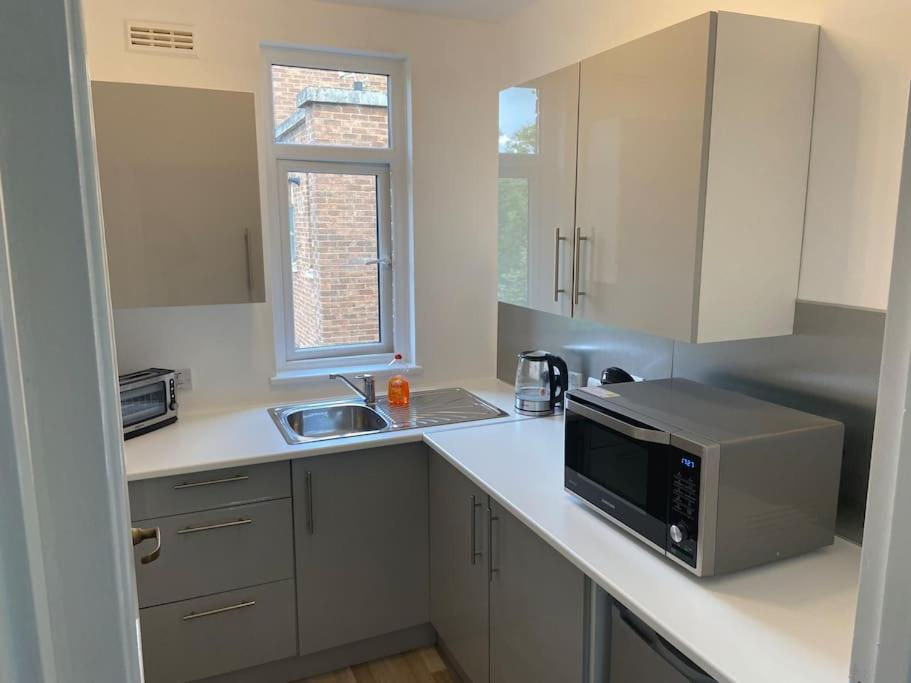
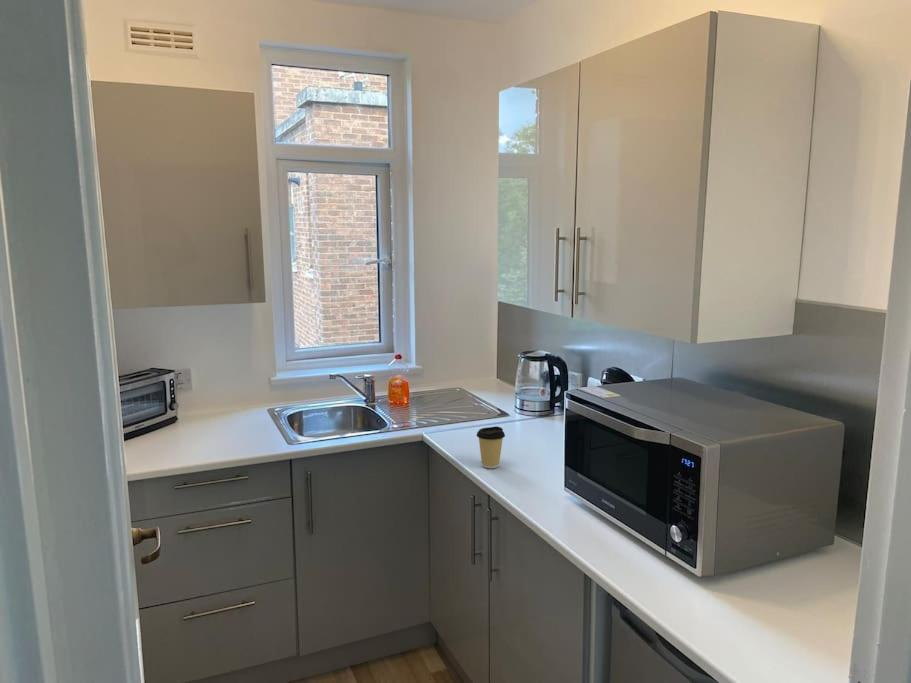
+ coffee cup (490, 447)
